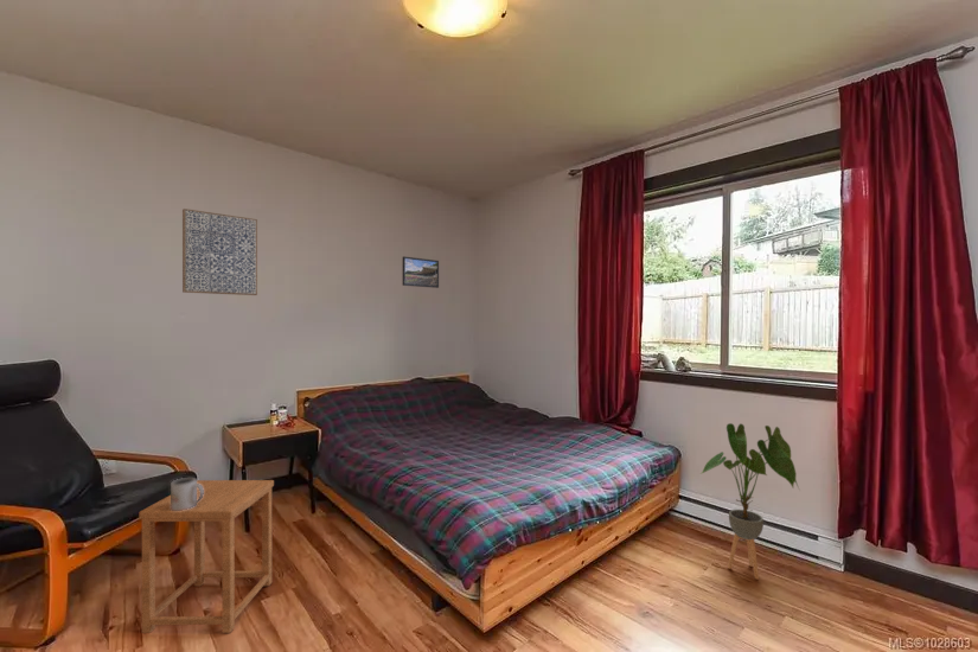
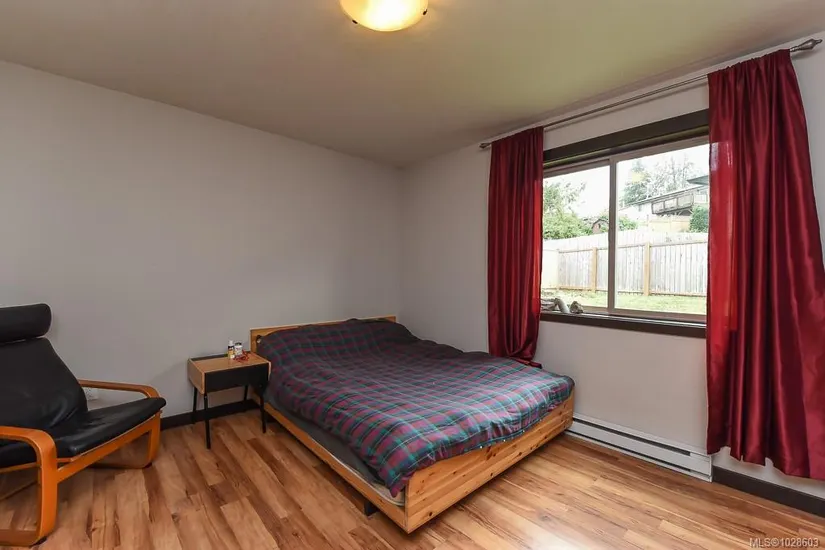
- house plant (752, 500)
- wall art (220, 254)
- mug (187, 493)
- side table (204, 550)
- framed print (421, 273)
